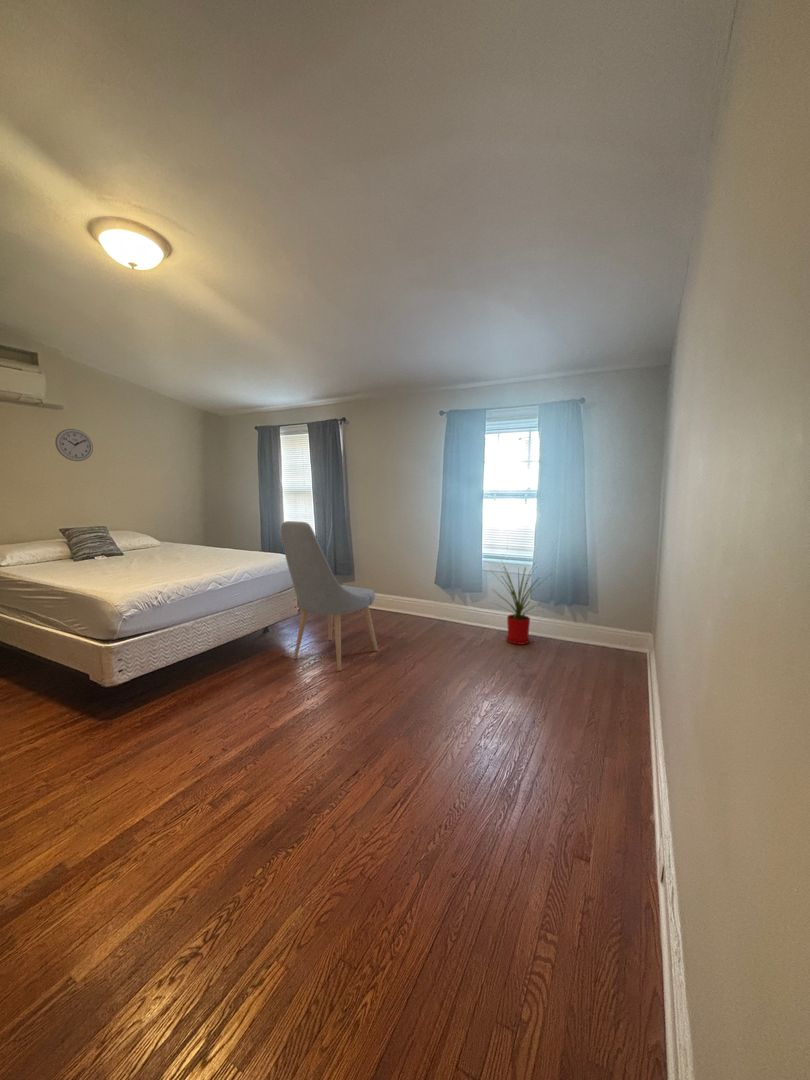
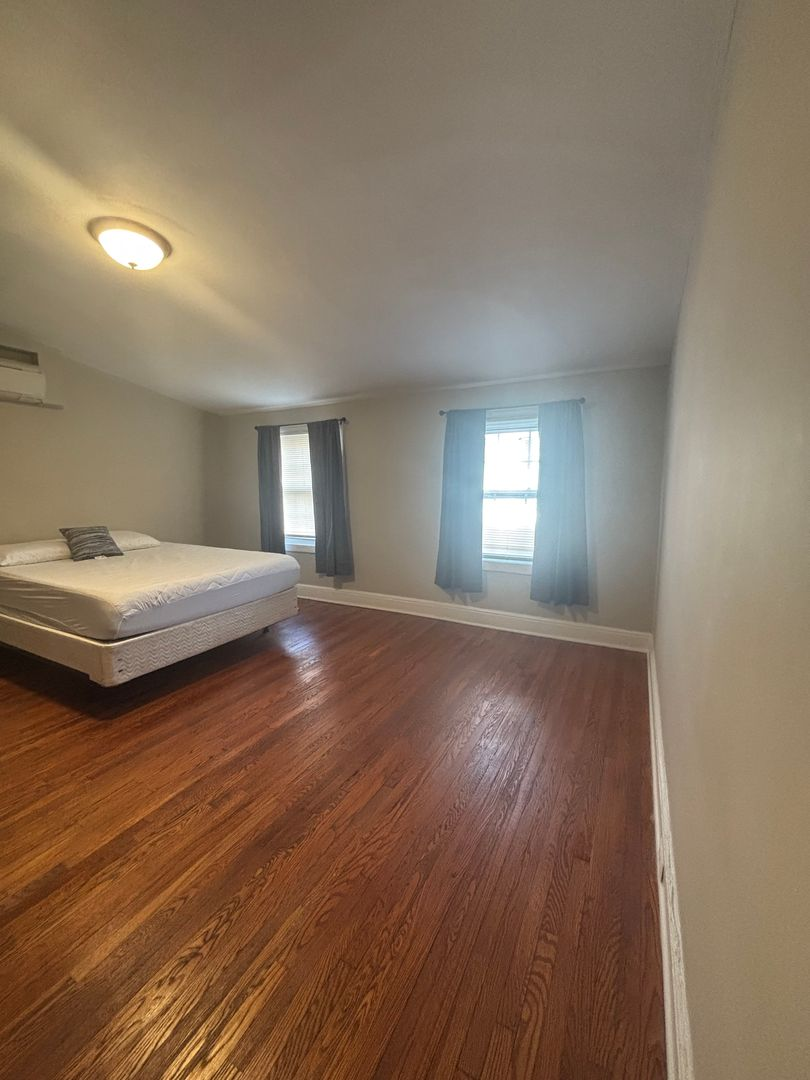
- chair (327, 589)
- wall clock (75, 445)
- house plant (519, 602)
